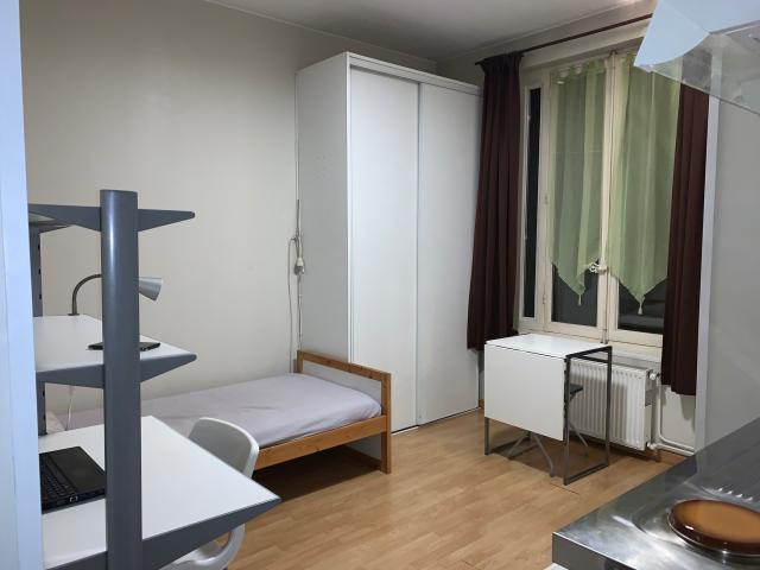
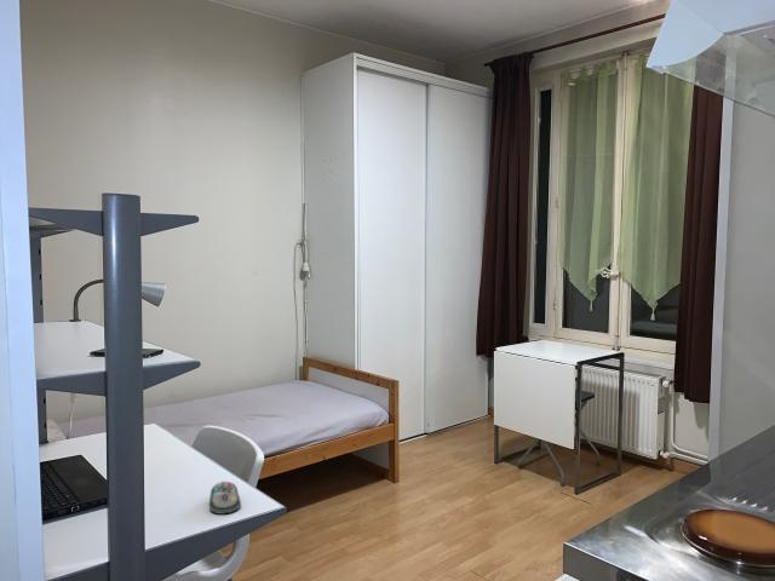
+ computer mouse (224, 495)
